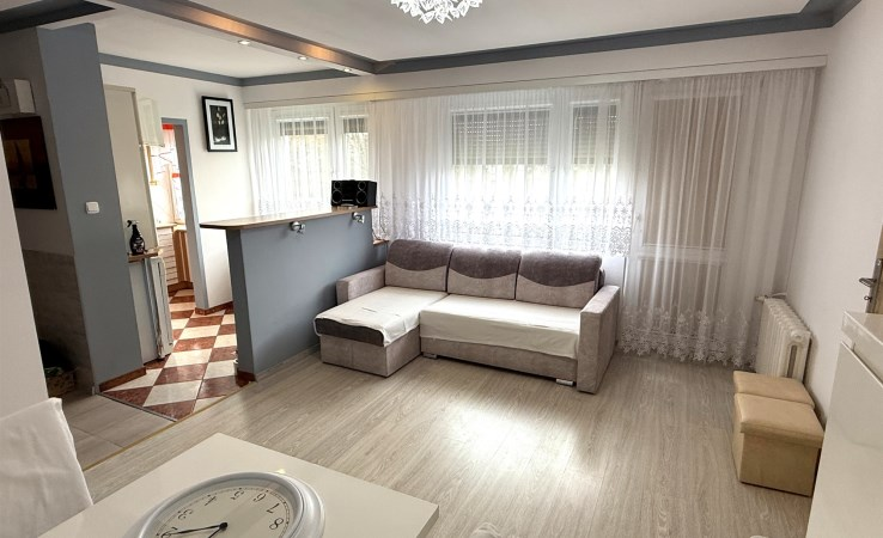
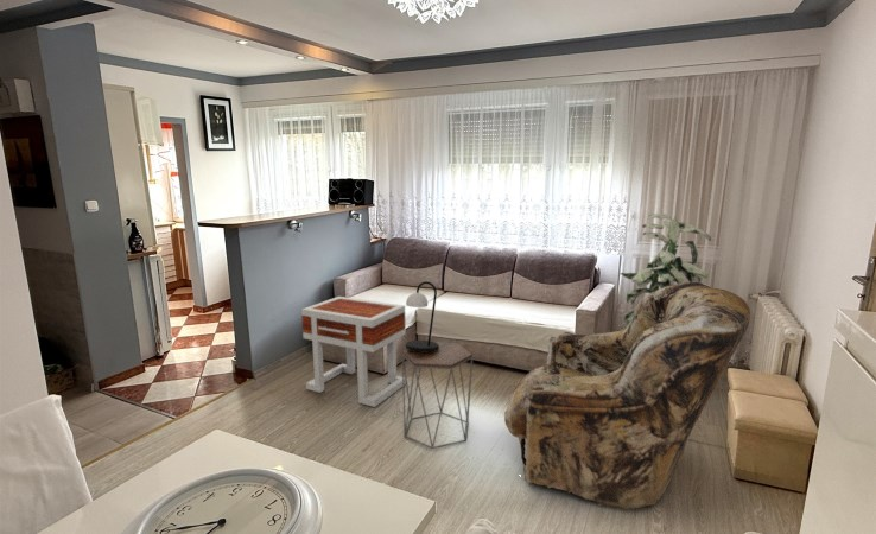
+ armchair (615, 376)
+ table lamp (431, 317)
+ side table (436, 392)
+ side table (354, 348)
+ indoor plant (656, 290)
